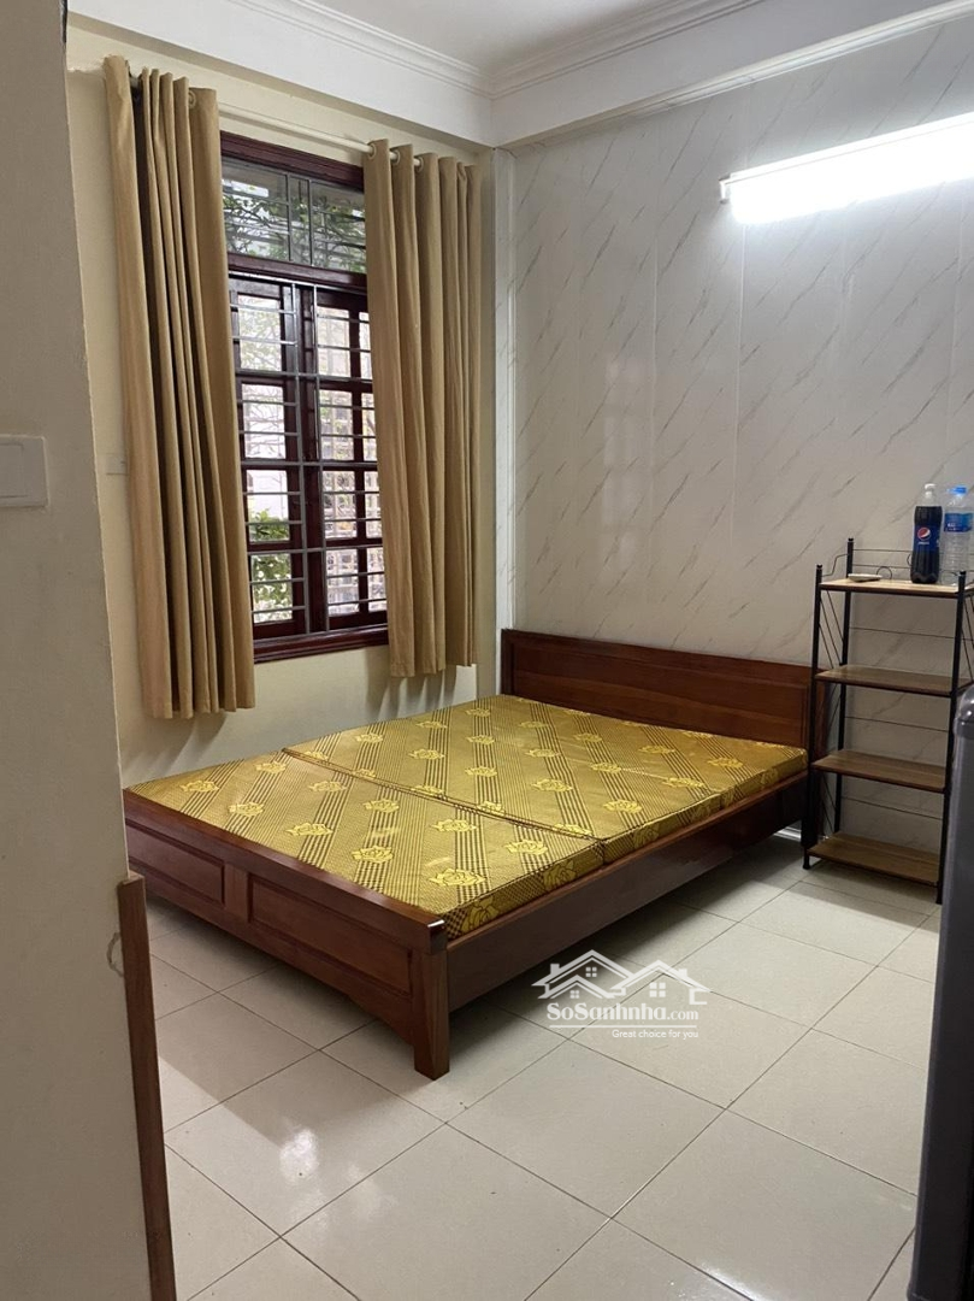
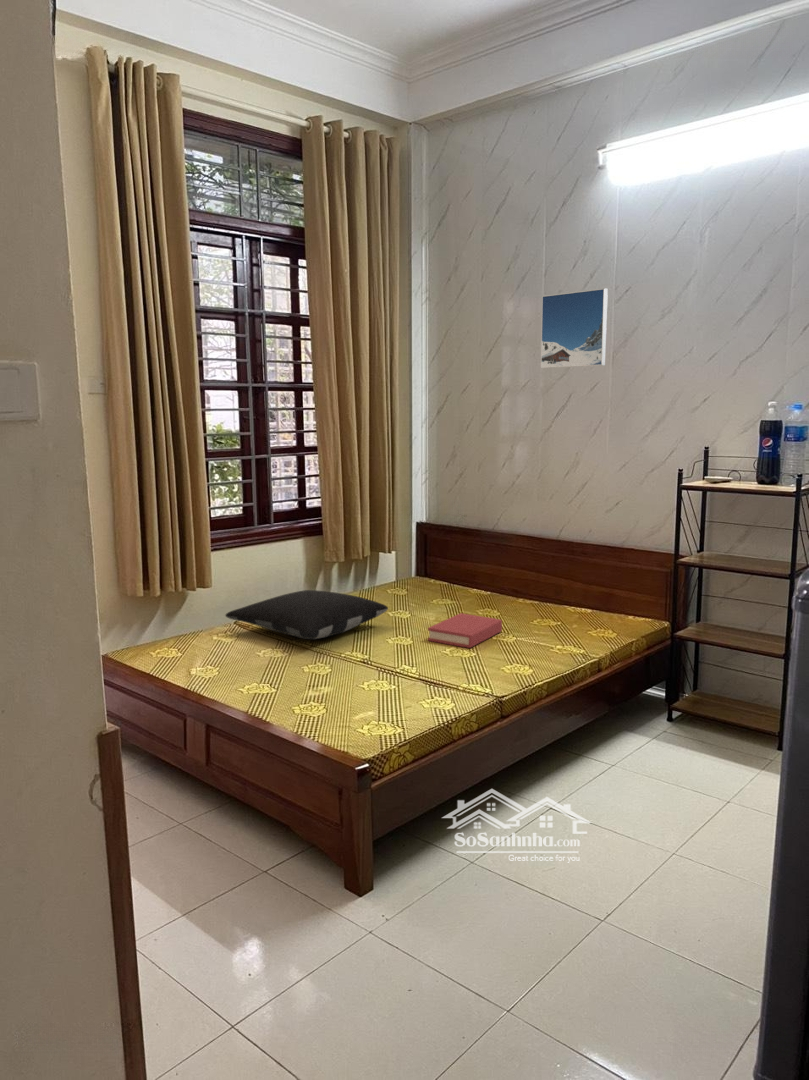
+ hardback book (465, 629)
+ pillow (307, 611)
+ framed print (572, 329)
